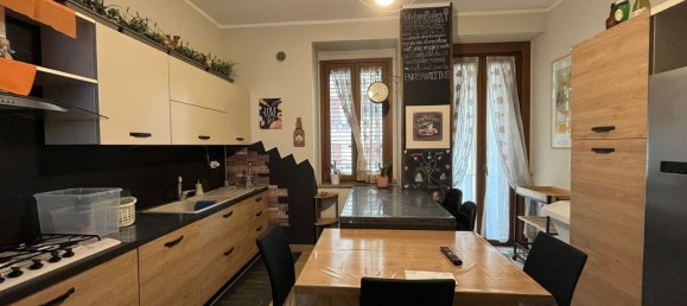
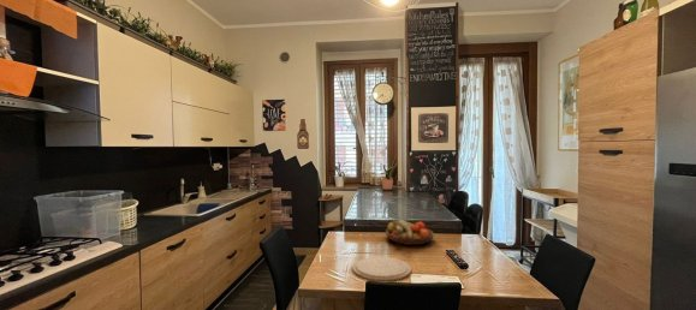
+ plate (381, 267)
+ fruit bowl (409, 229)
